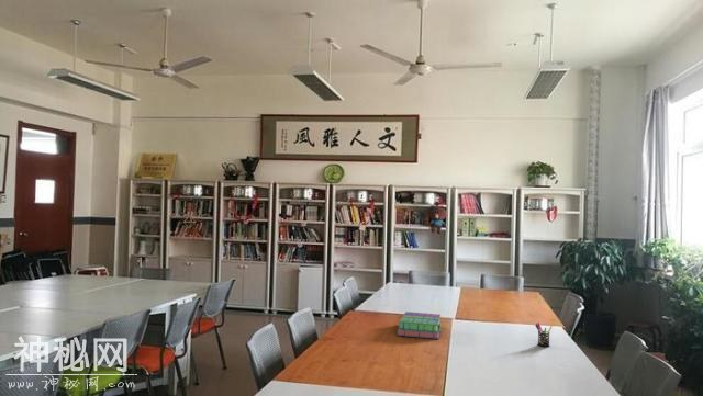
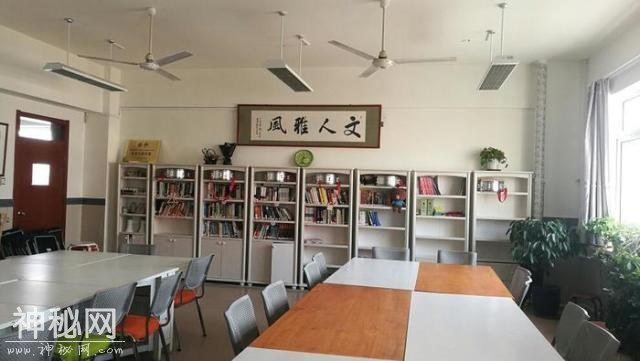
- books (420, 324)
- pen holder (543, 333)
